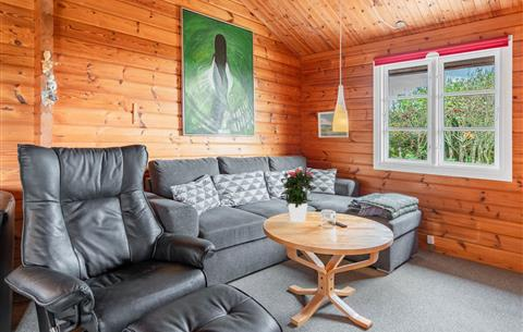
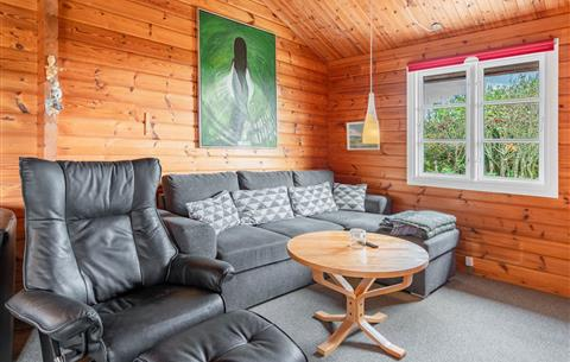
- potted flower (297, 194)
